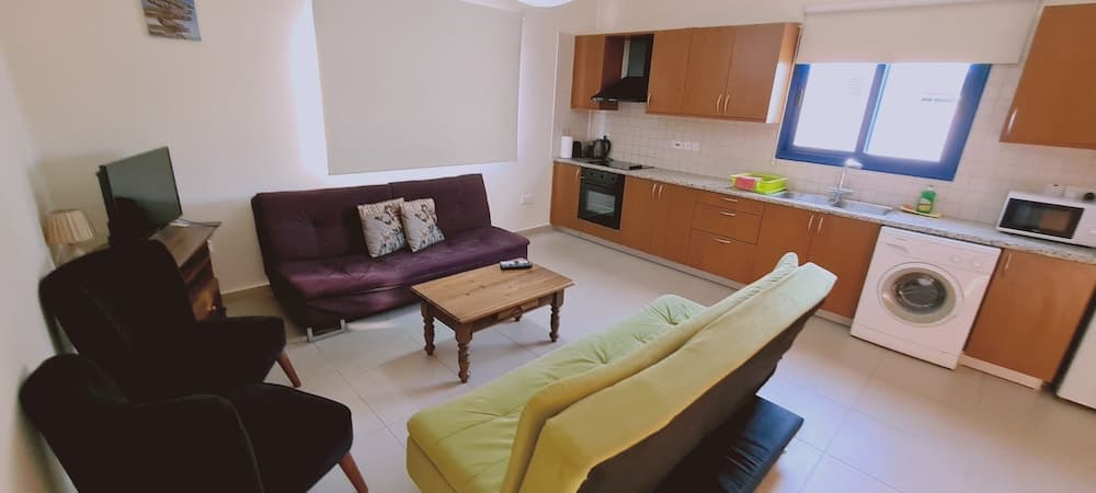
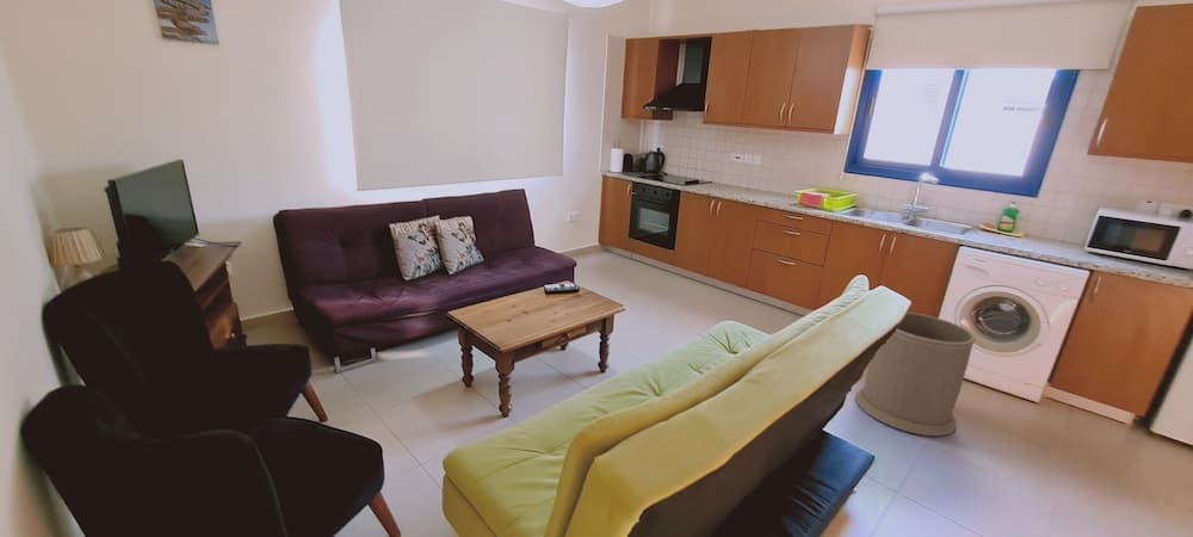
+ trash can (914, 369)
